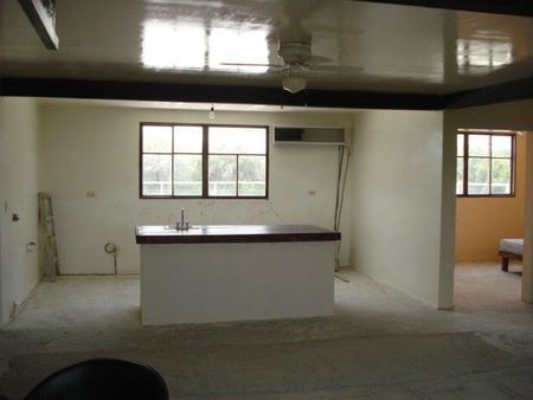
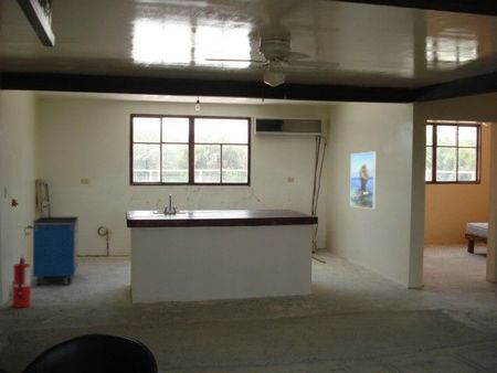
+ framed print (362, 180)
+ fire extinguisher (21, 280)
+ storage cabinet (56, 249)
